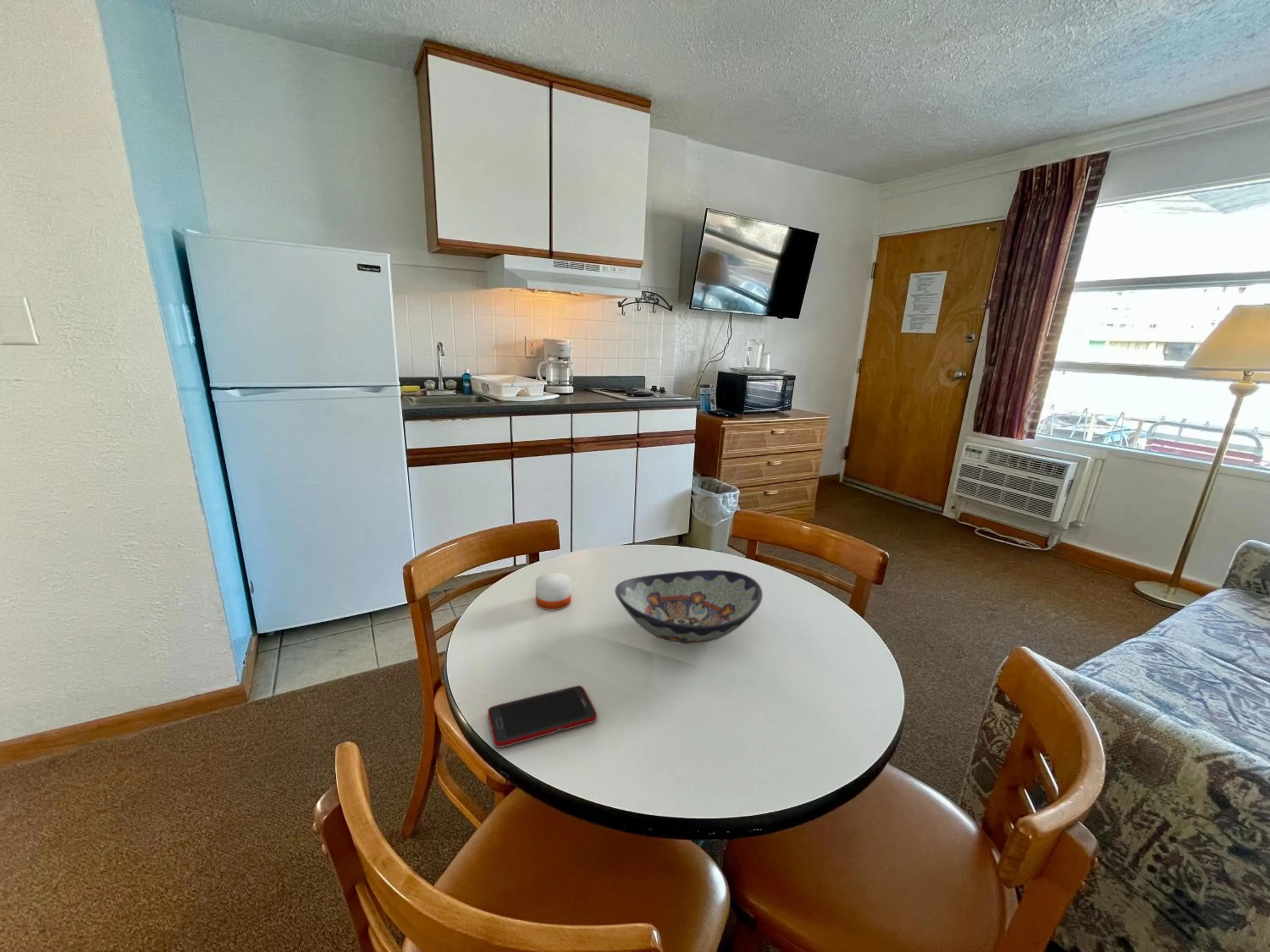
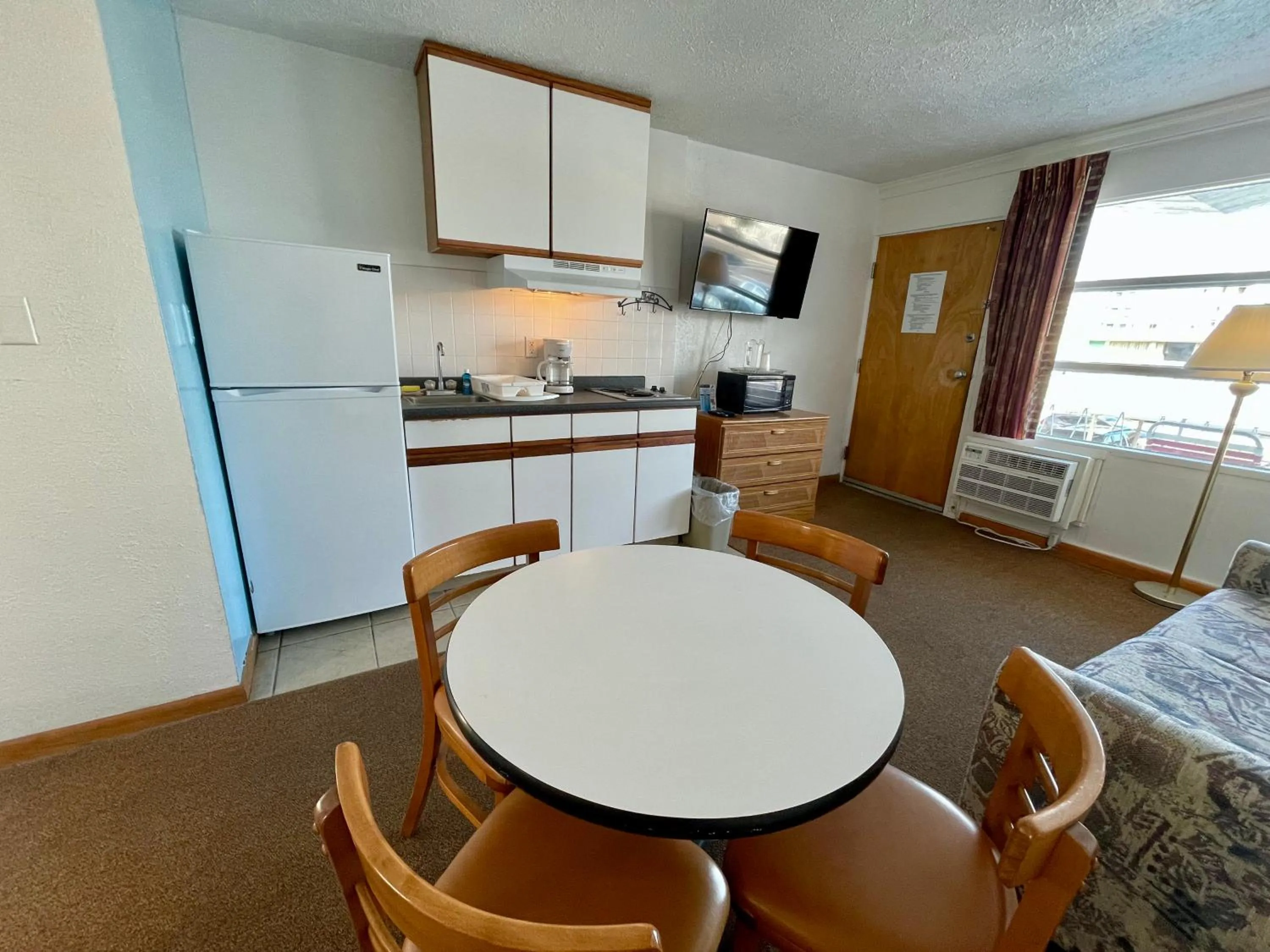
- decorative bowl (687, 610)
- cell phone (542, 714)
- candle (553, 579)
